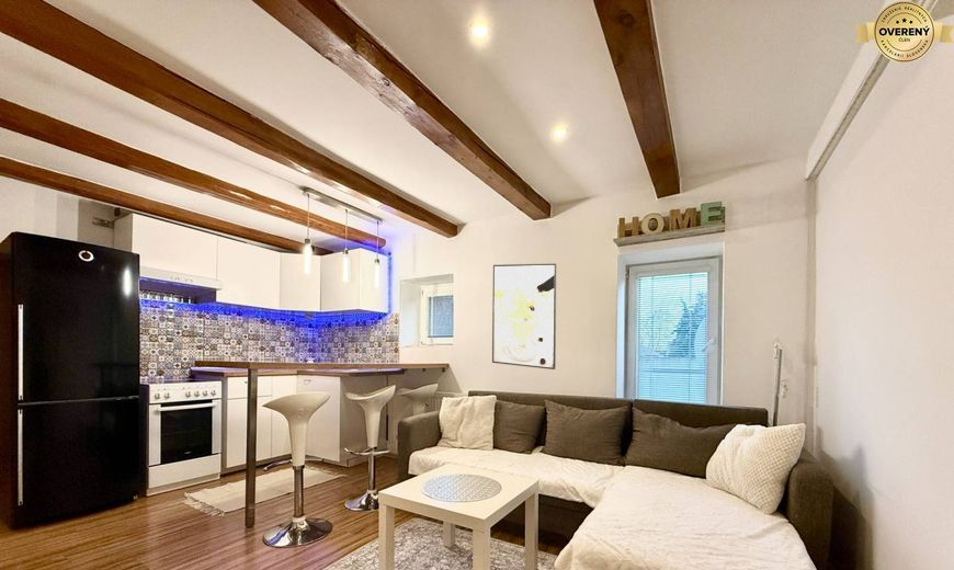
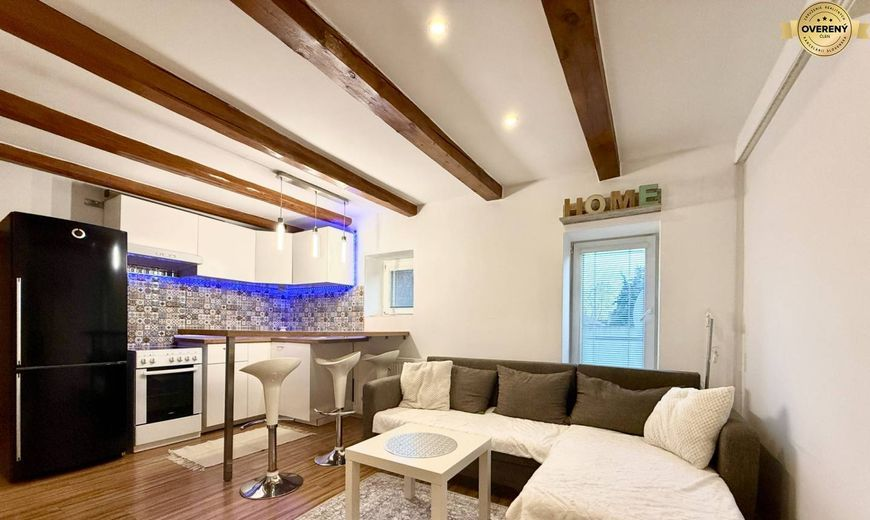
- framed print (522, 315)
